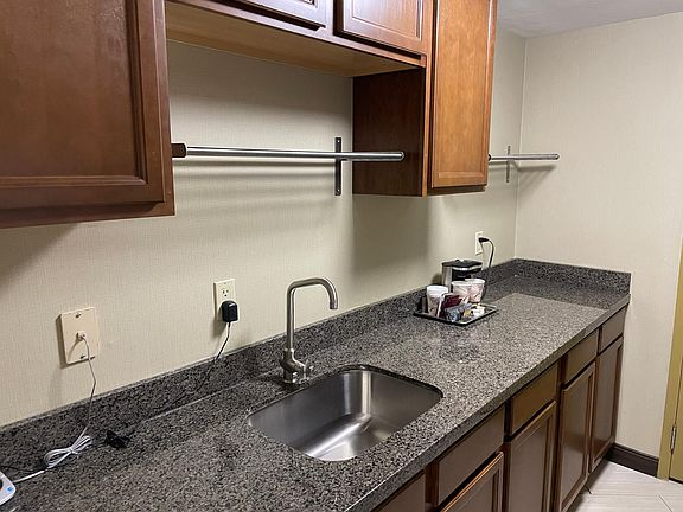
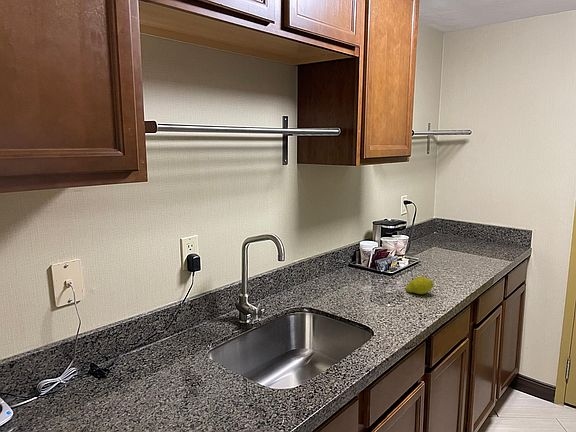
+ fruit (417, 284)
